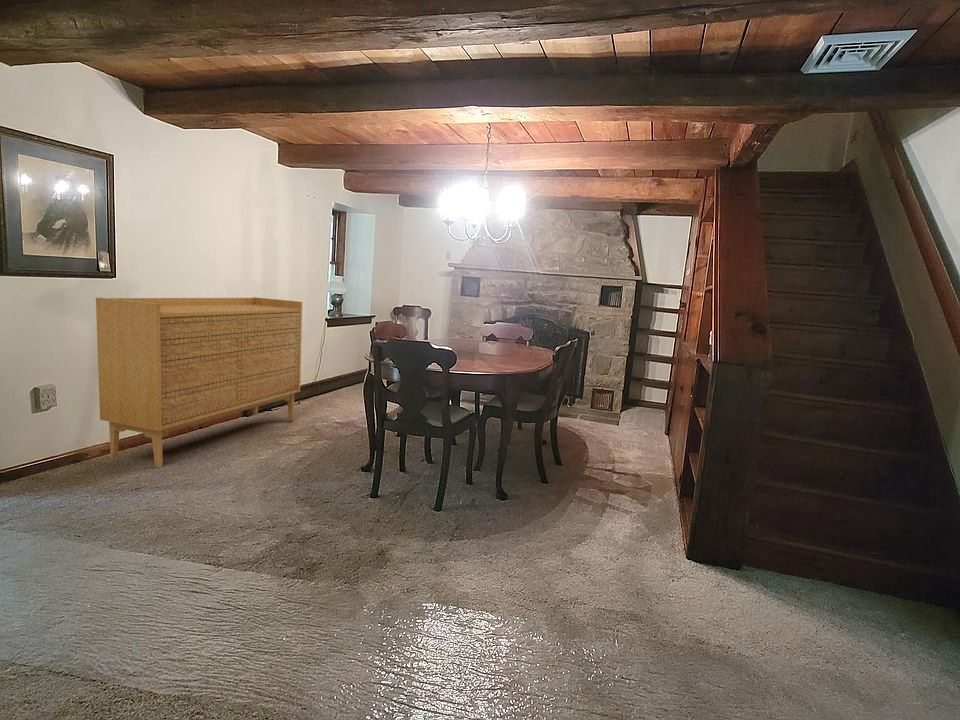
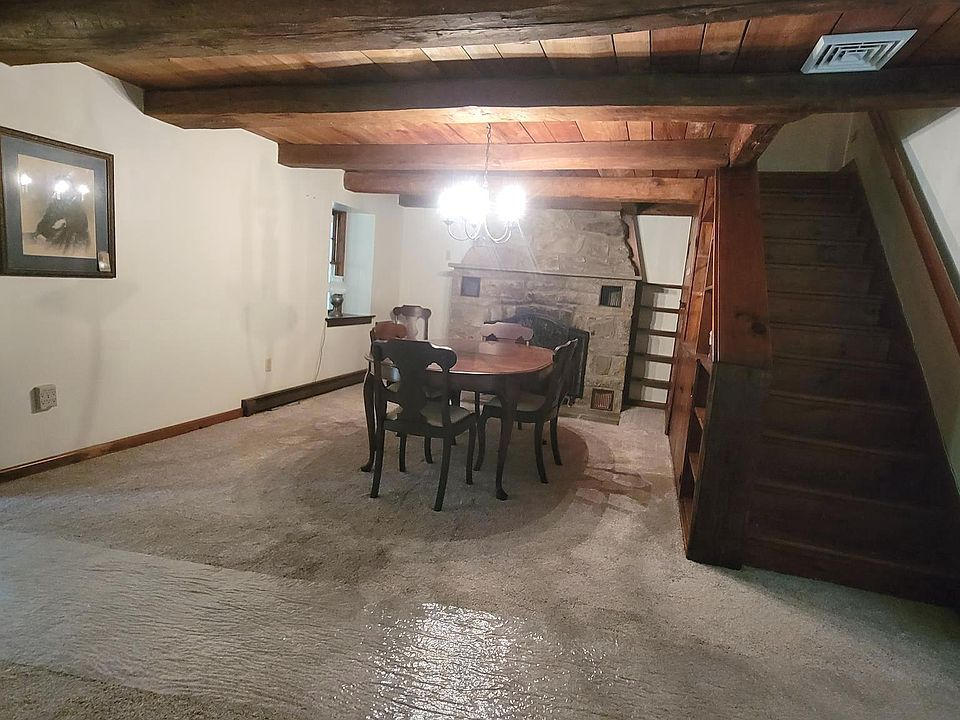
- sideboard (215, 369)
